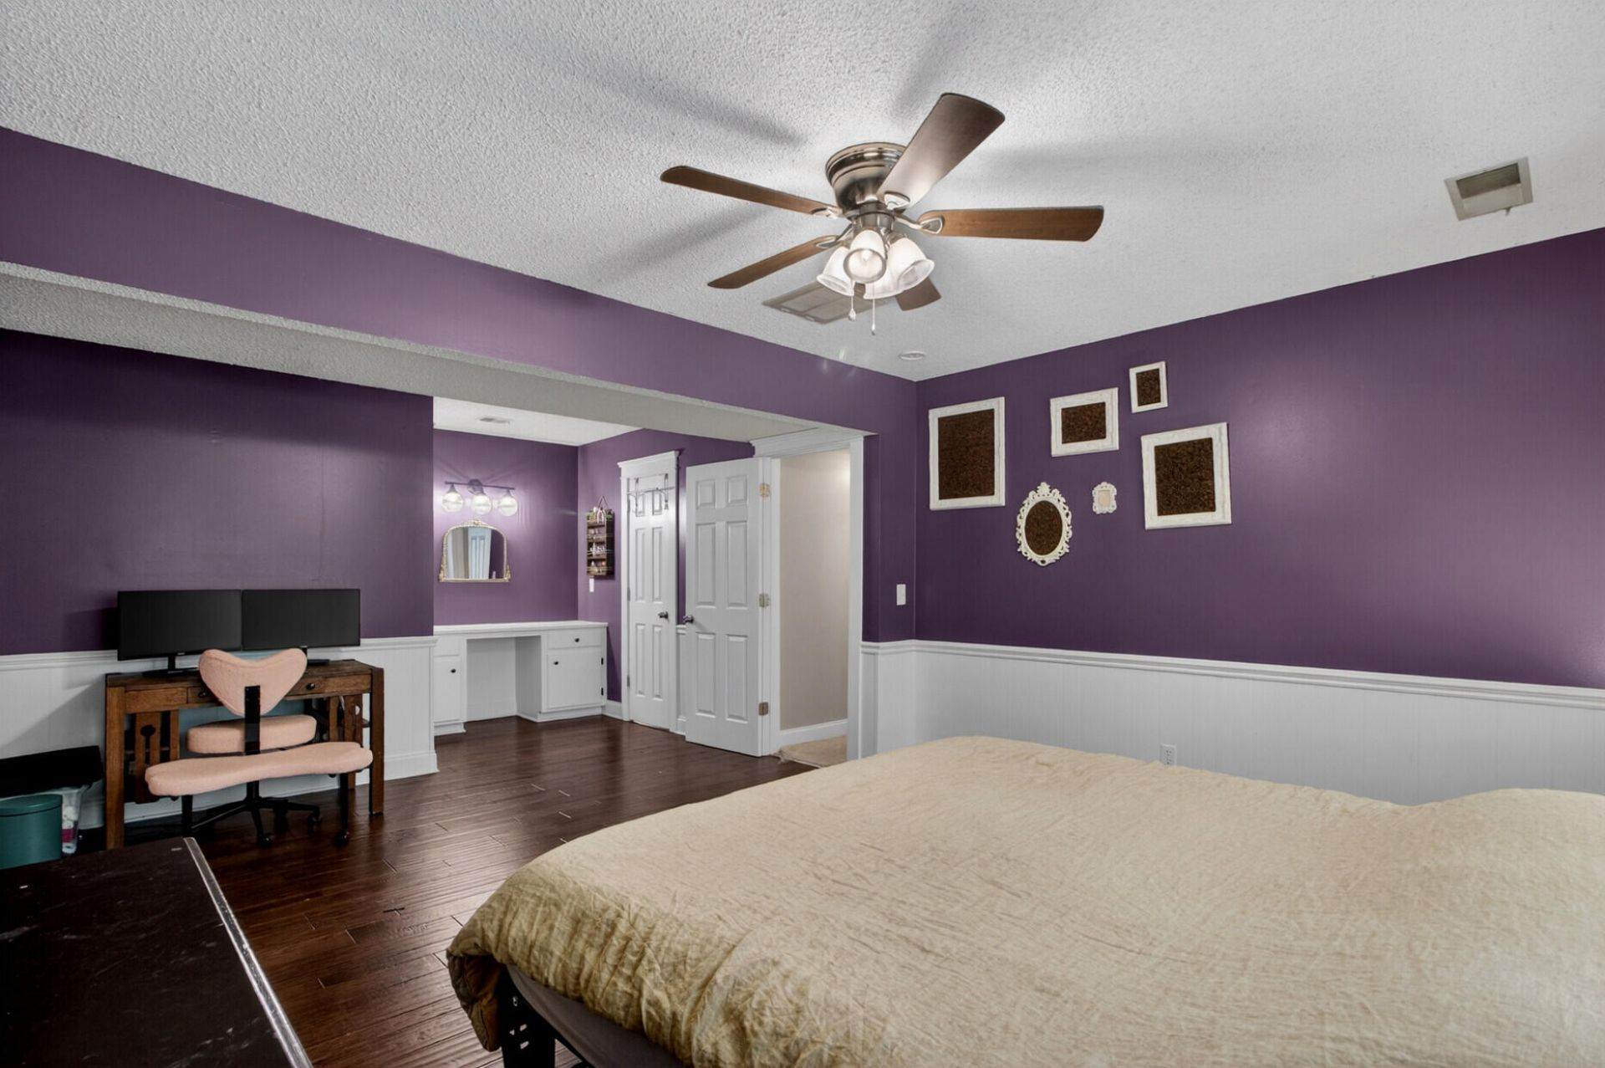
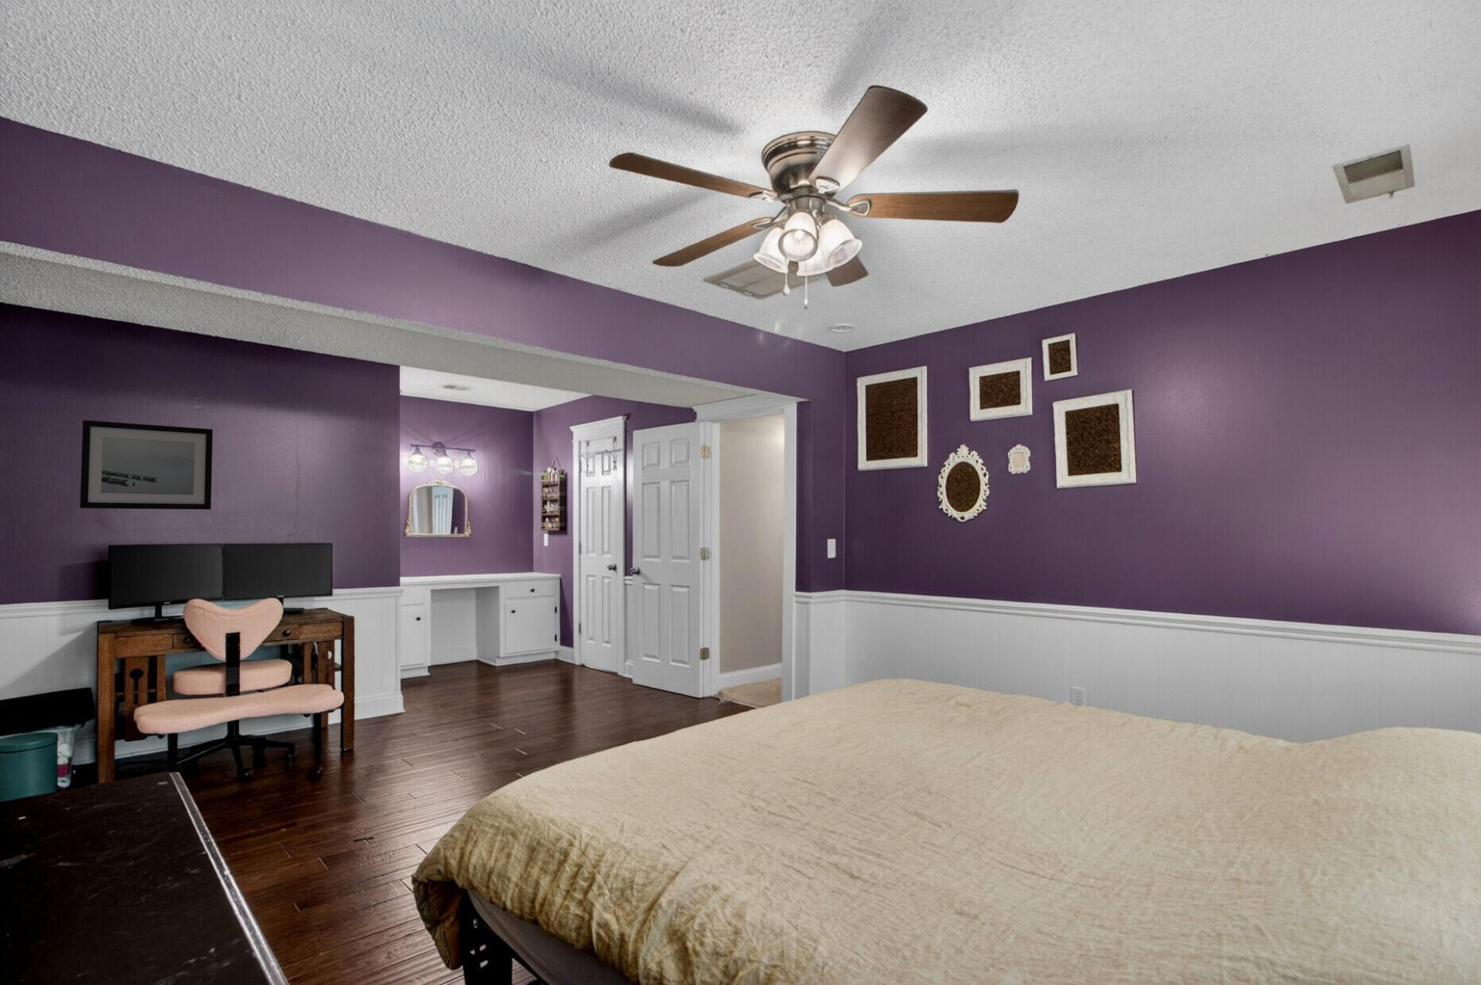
+ wall art (148, 466)
